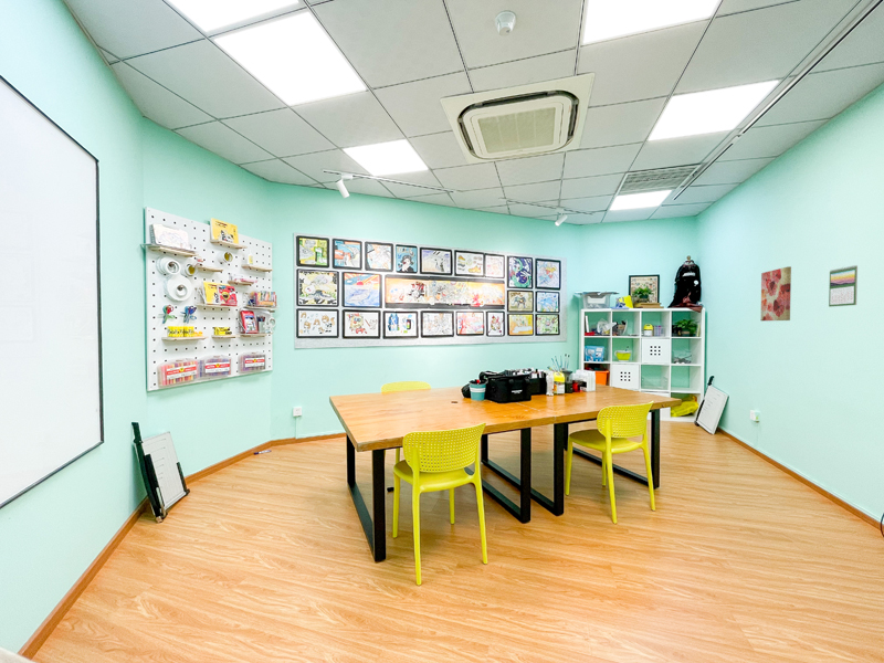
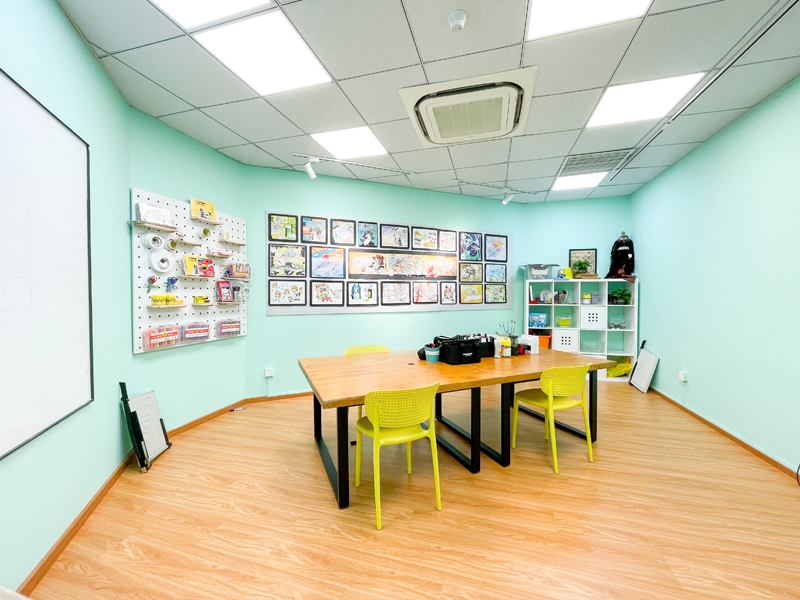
- wall art (775, 295)
- calendar (842, 286)
